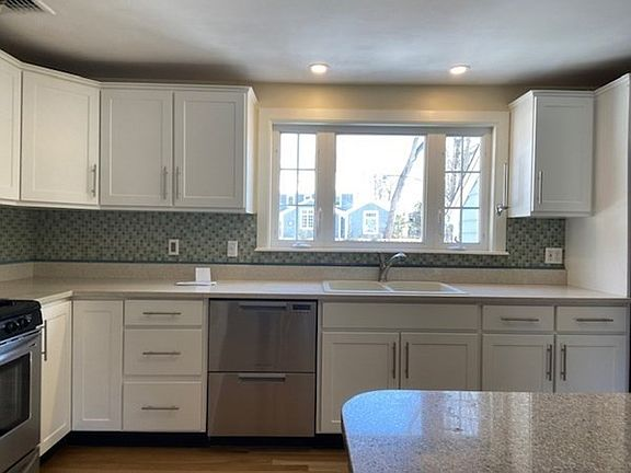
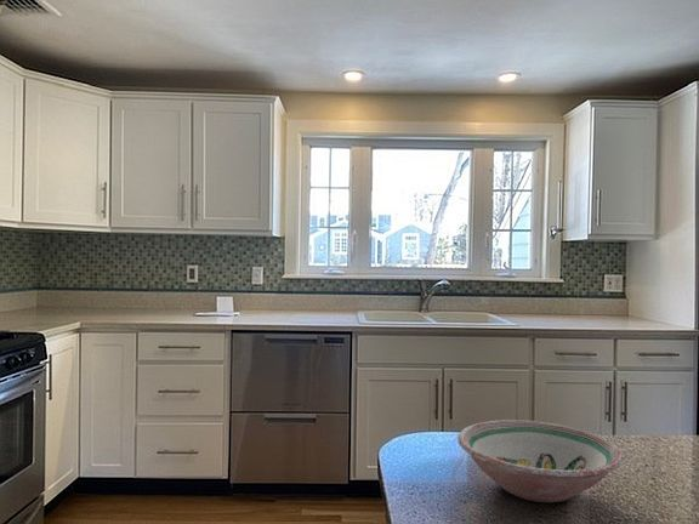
+ bowl (535, 465)
